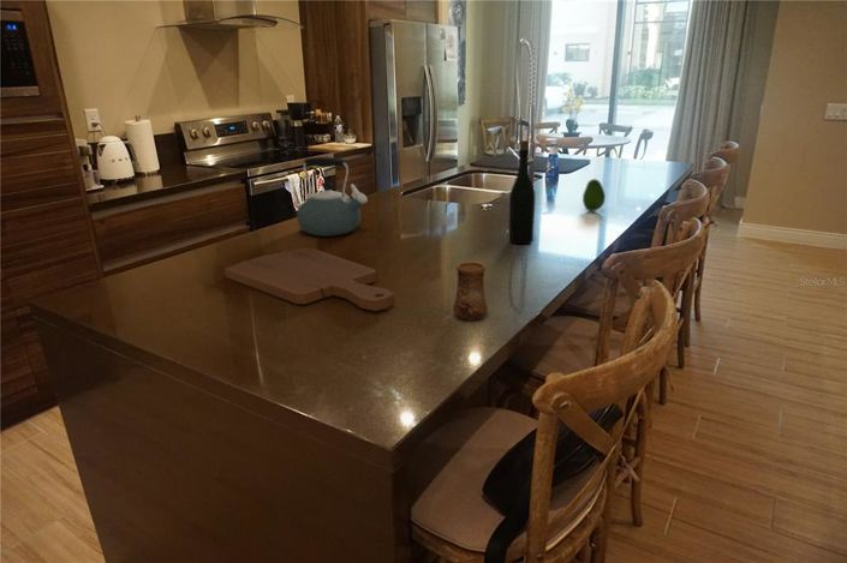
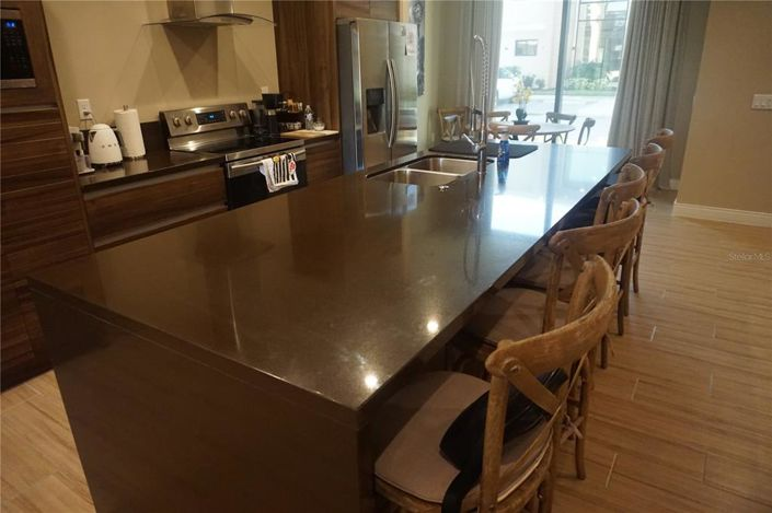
- cutting board (309, 275)
- kettle (333, 194)
- cup (470, 291)
- fruit (594, 194)
- bottle (521, 192)
